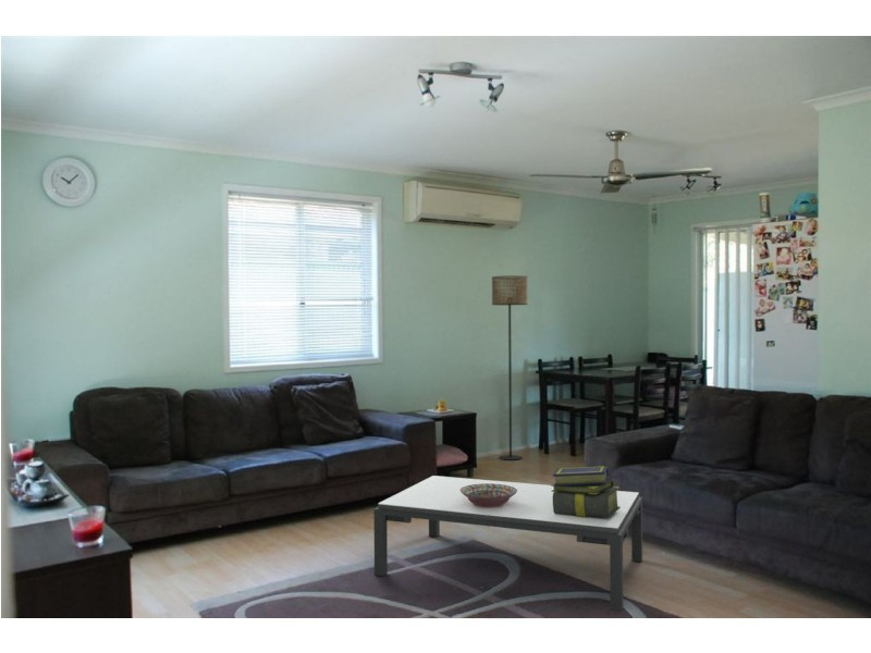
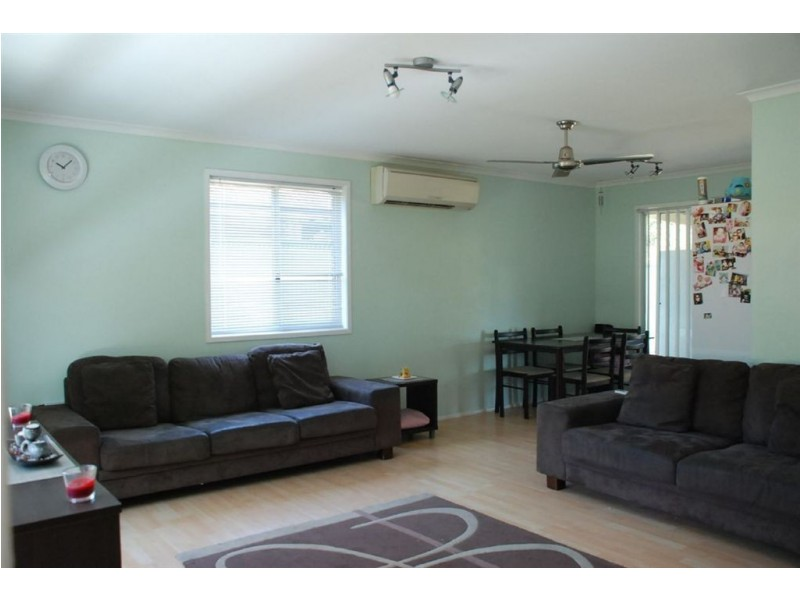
- floor lamp (510, 367)
- decorative bowl (488, 496)
- coffee table (512, 528)
- stack of books (582, 490)
